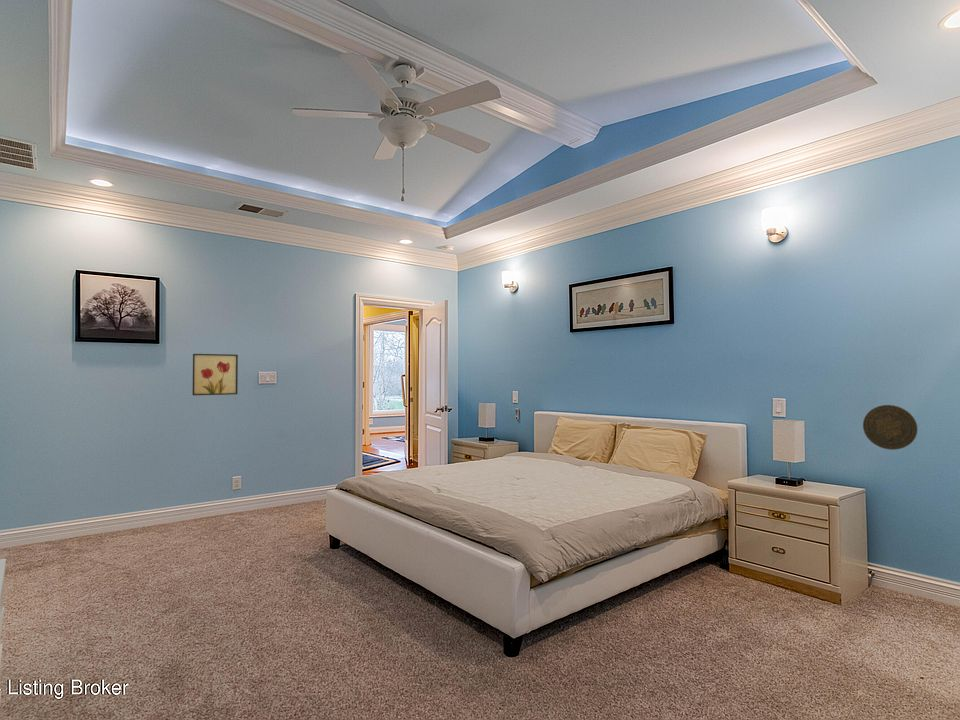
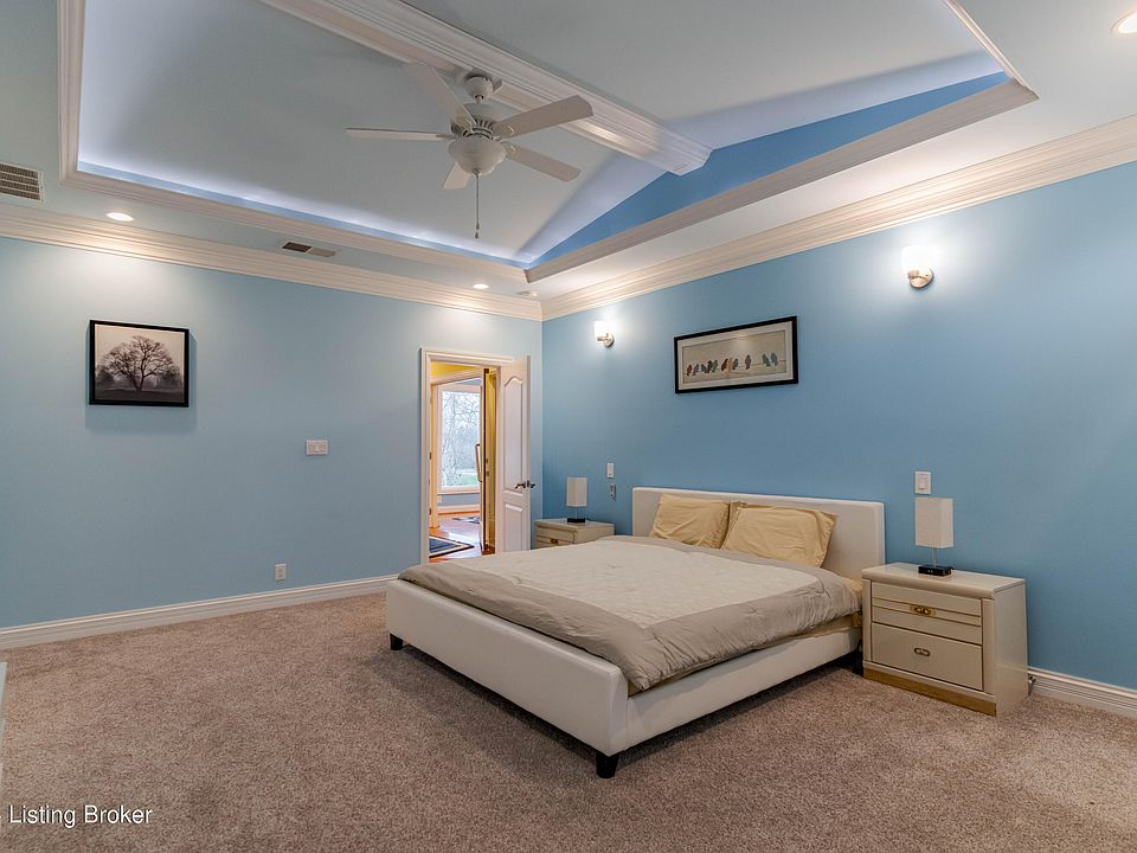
- decorative plate (888, 427)
- wall art (215, 374)
